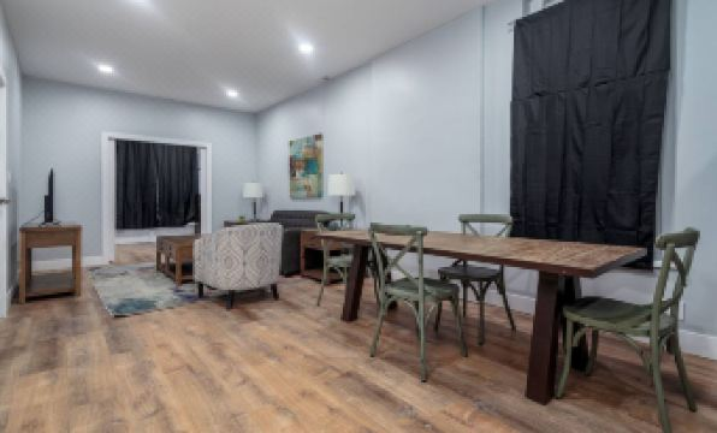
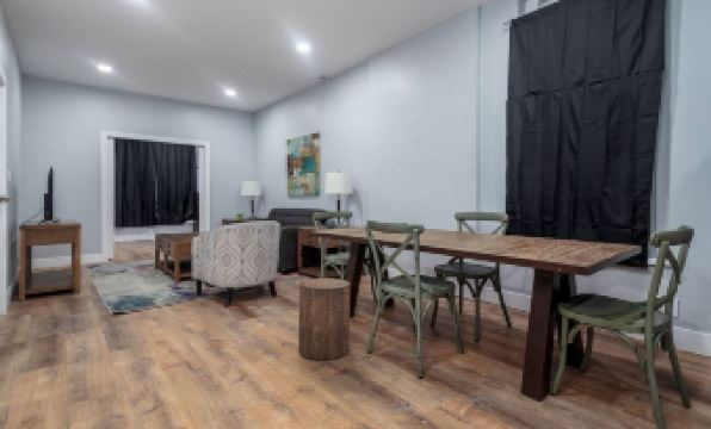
+ stool (323, 316)
